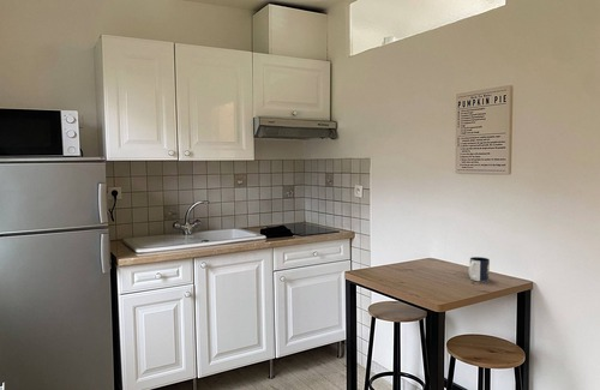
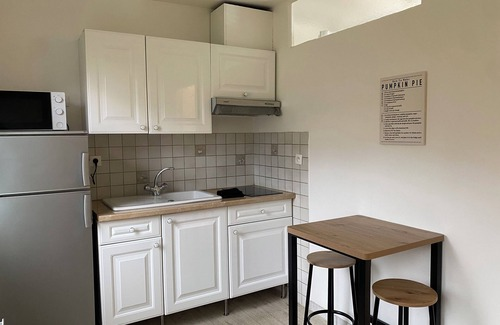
- mug (476, 269)
